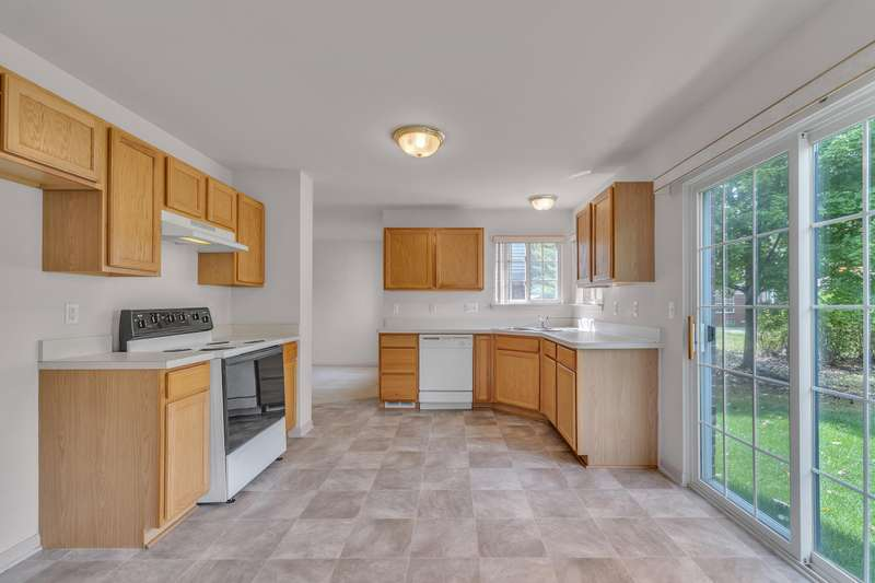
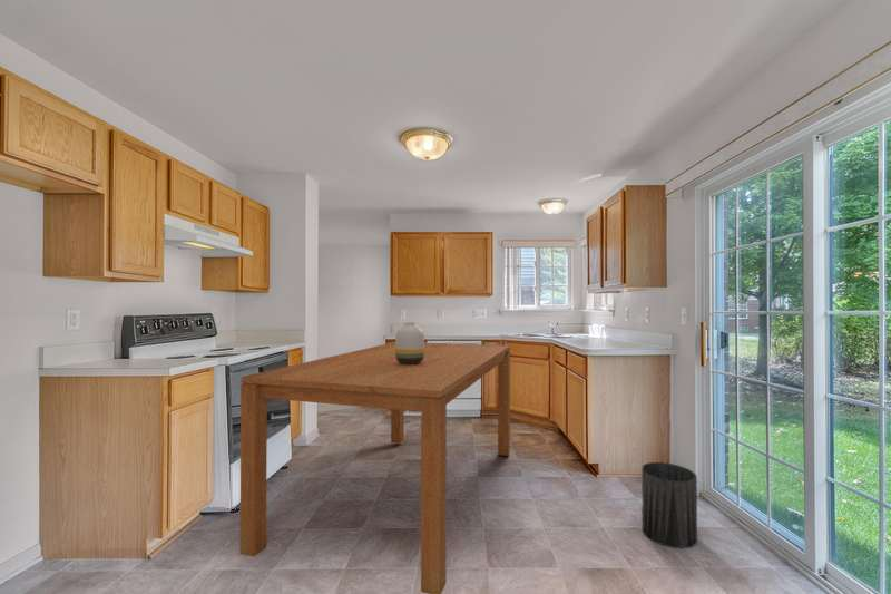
+ trash can (668, 503)
+ vase (410, 342)
+ dining table (403, 423)
